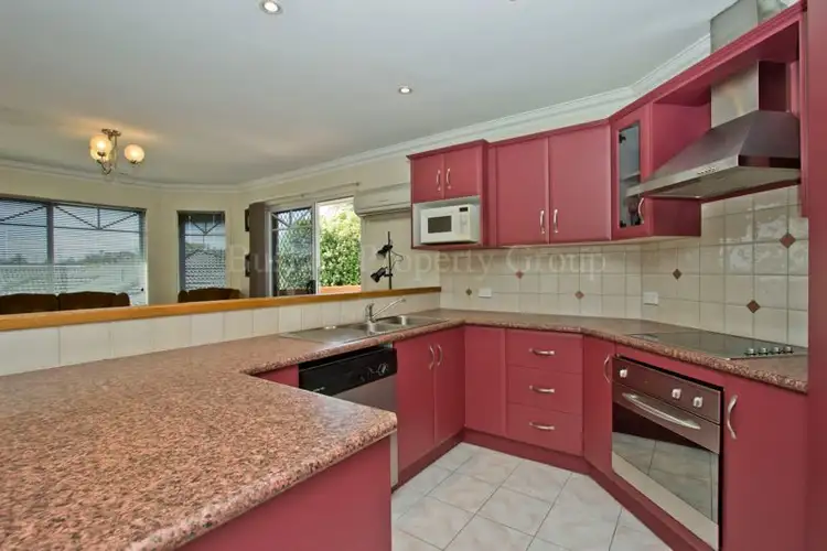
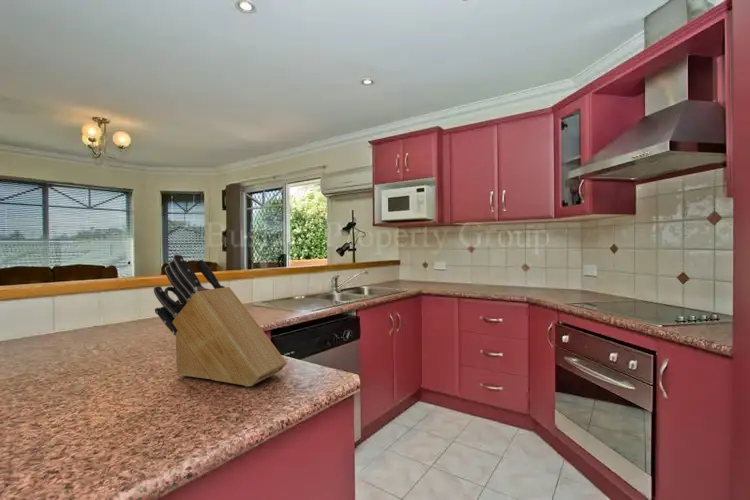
+ knife block (217, 313)
